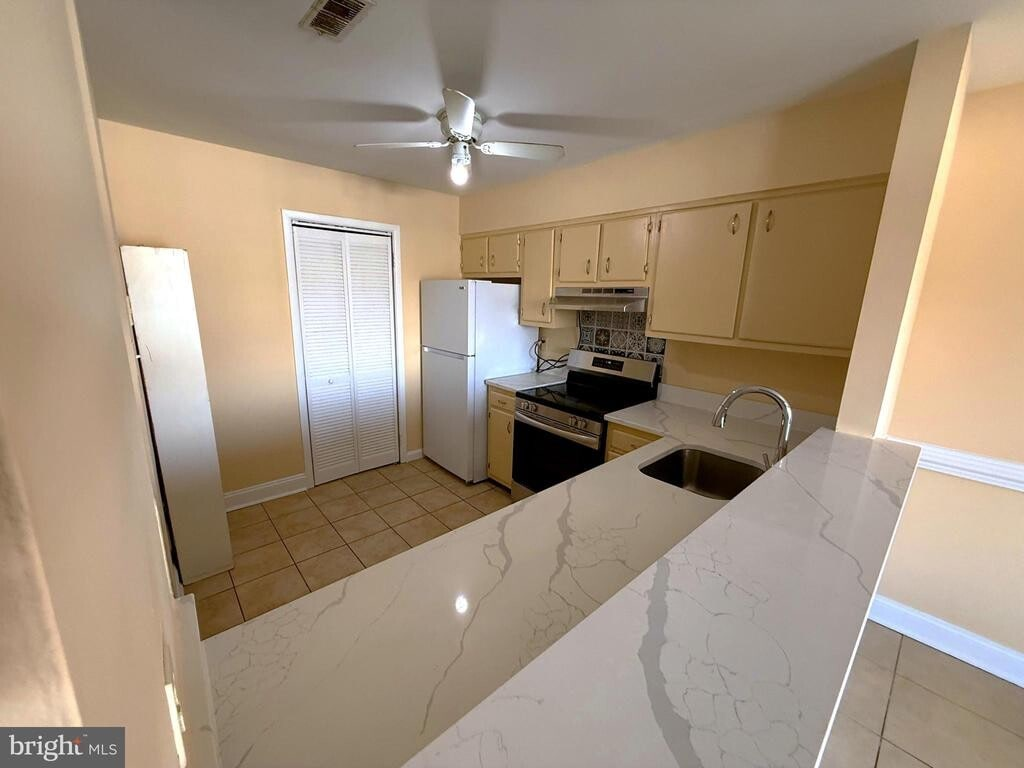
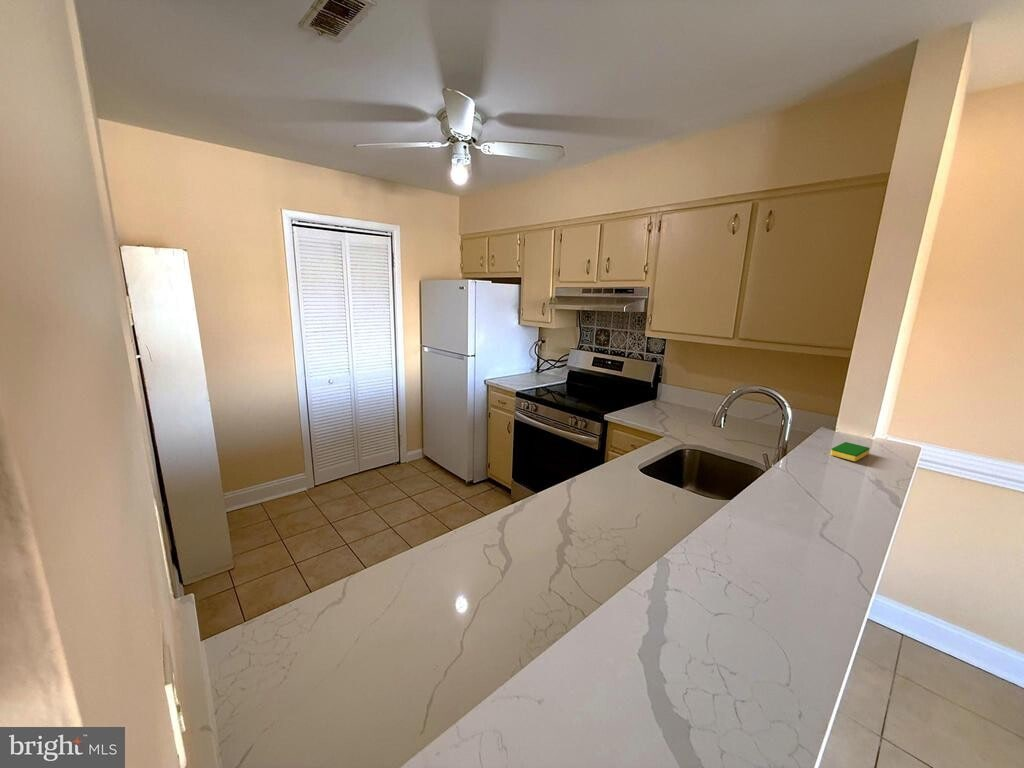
+ dish sponge (850, 451)
